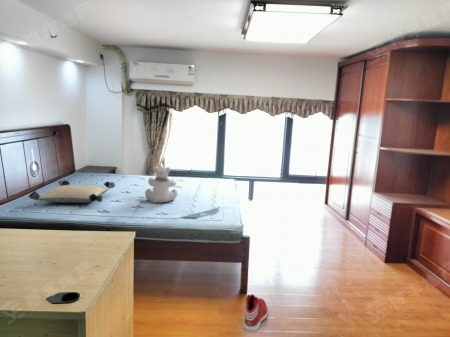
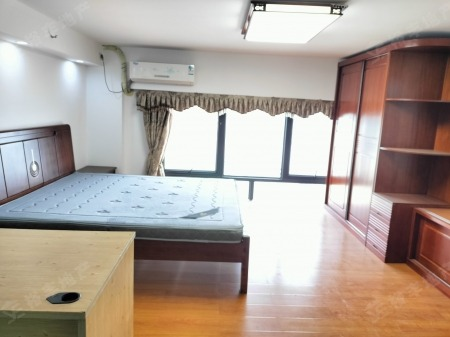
- sneaker (256, 304)
- teddy bear (160, 183)
- pillow (77, 193)
